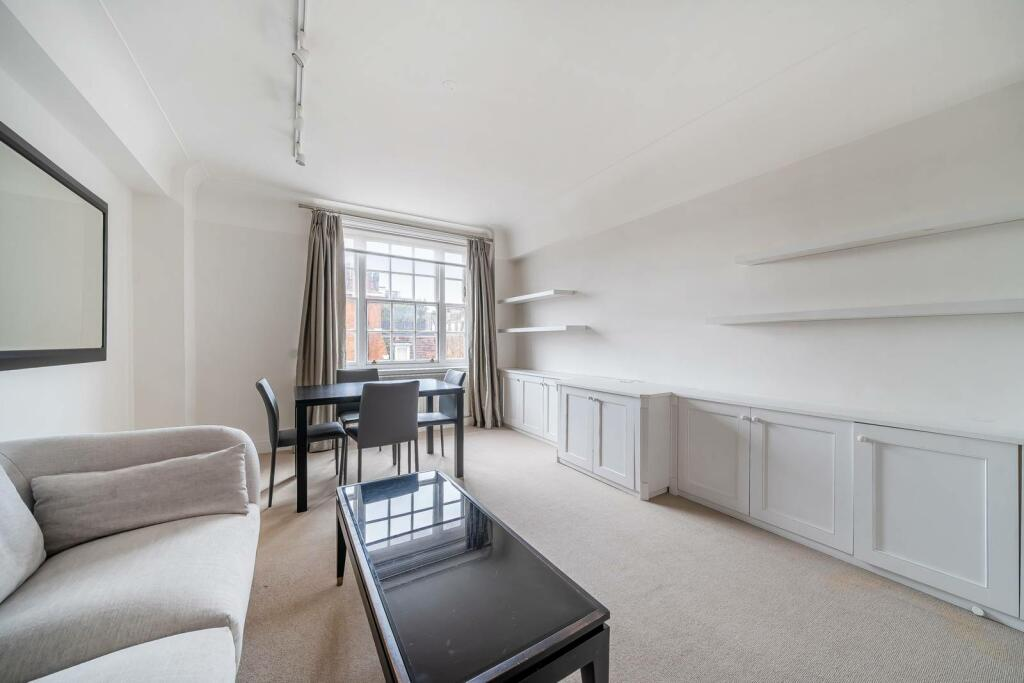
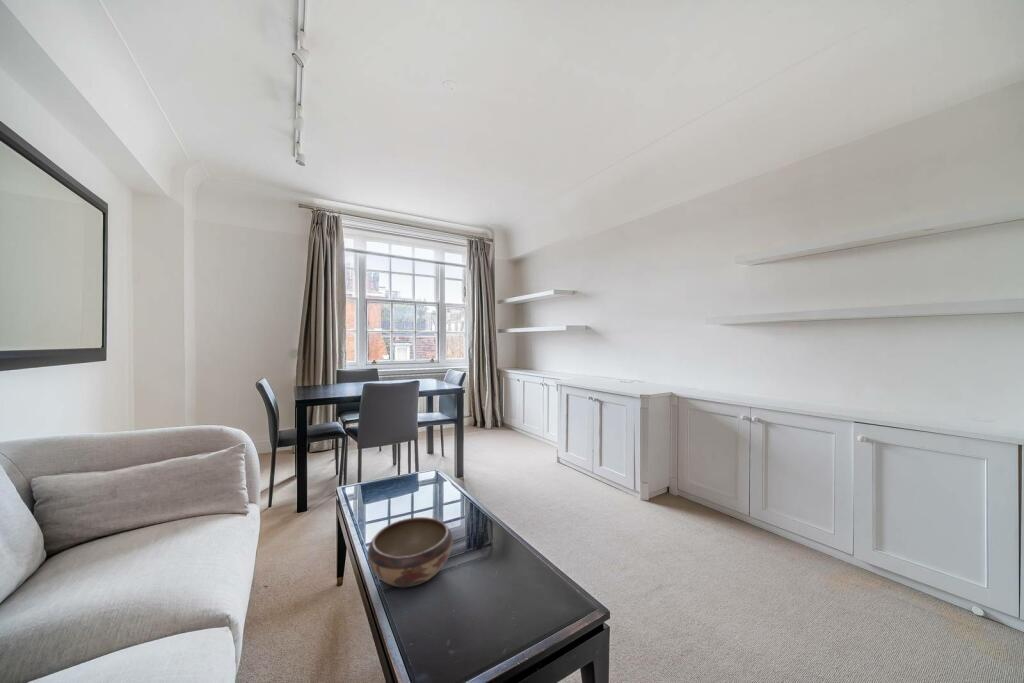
+ decorative bowl (411, 554)
